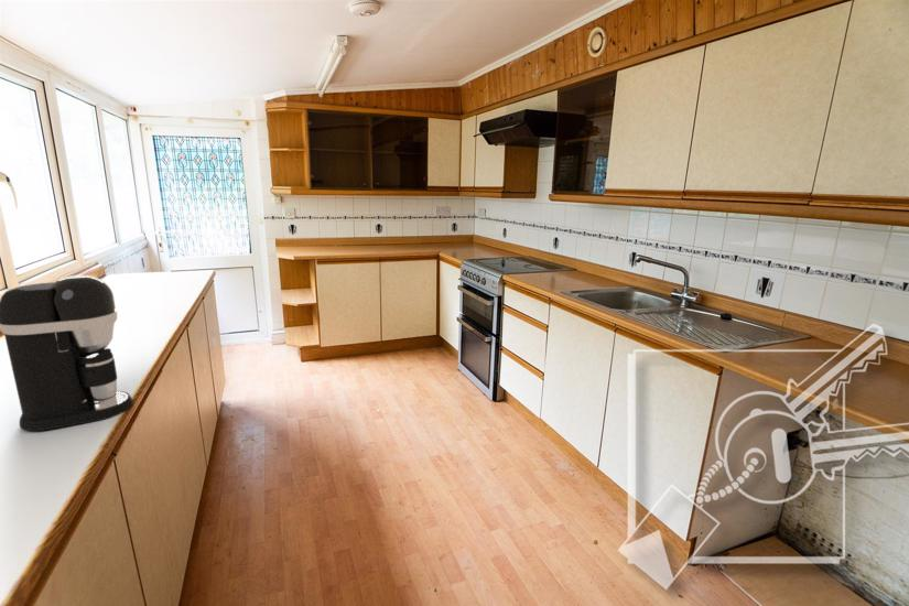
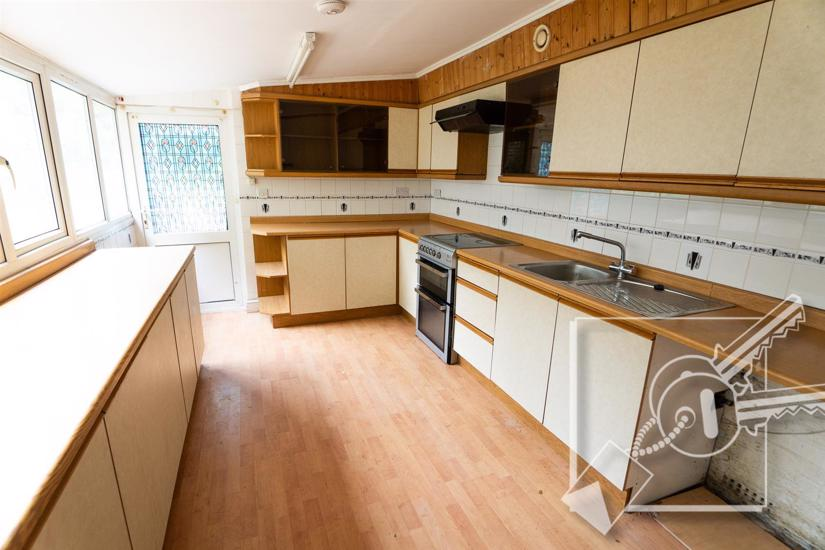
- coffee maker (66, 347)
